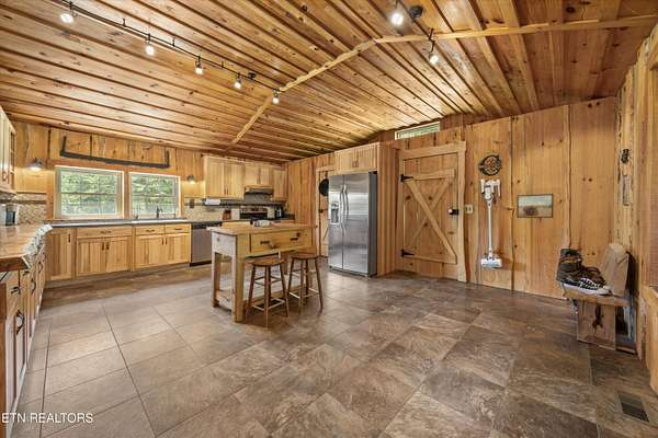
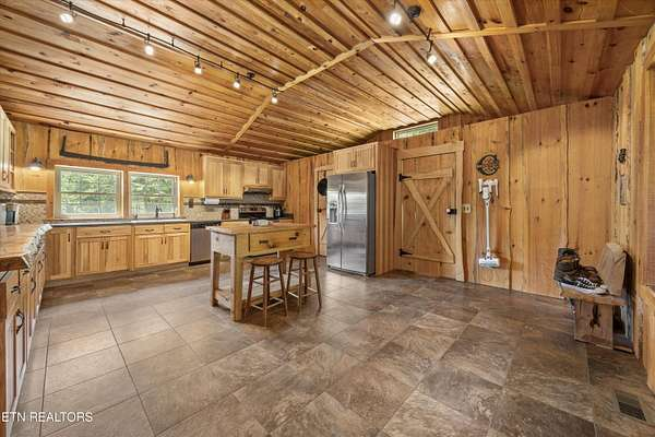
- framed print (534, 206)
